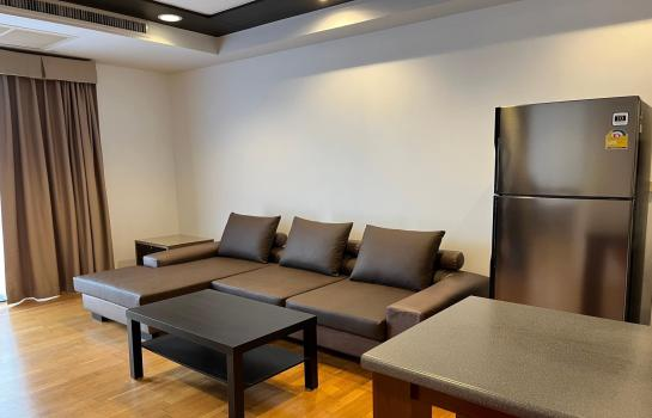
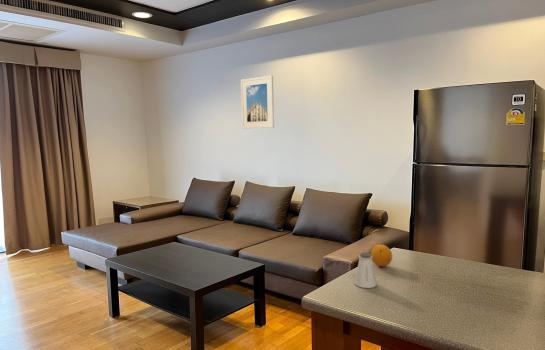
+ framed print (257, 103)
+ saltshaker (365, 269)
+ fruit (381, 255)
